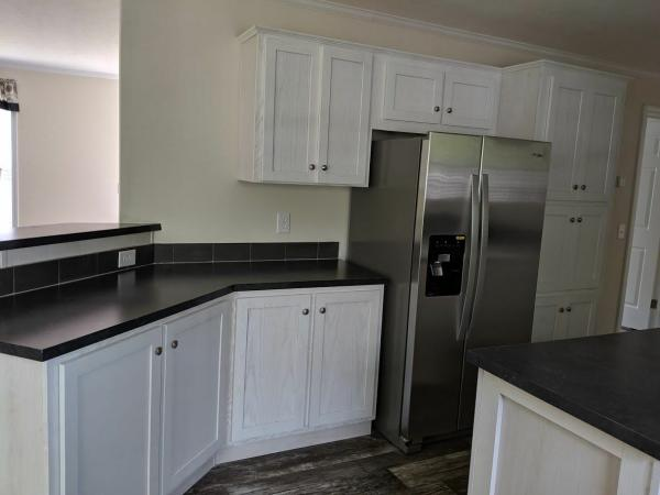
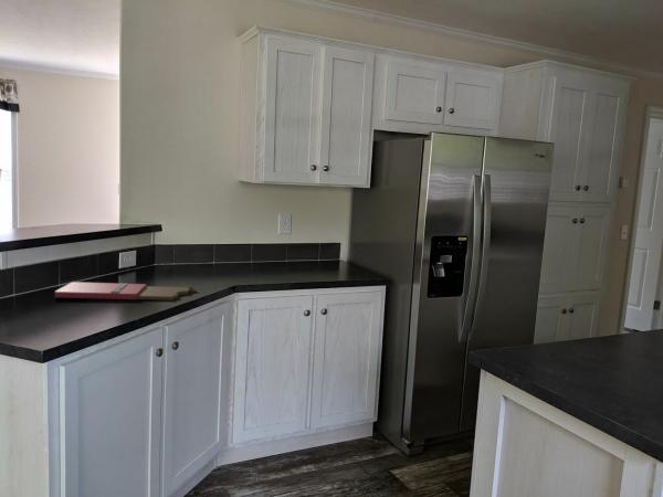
+ cutting board (129, 289)
